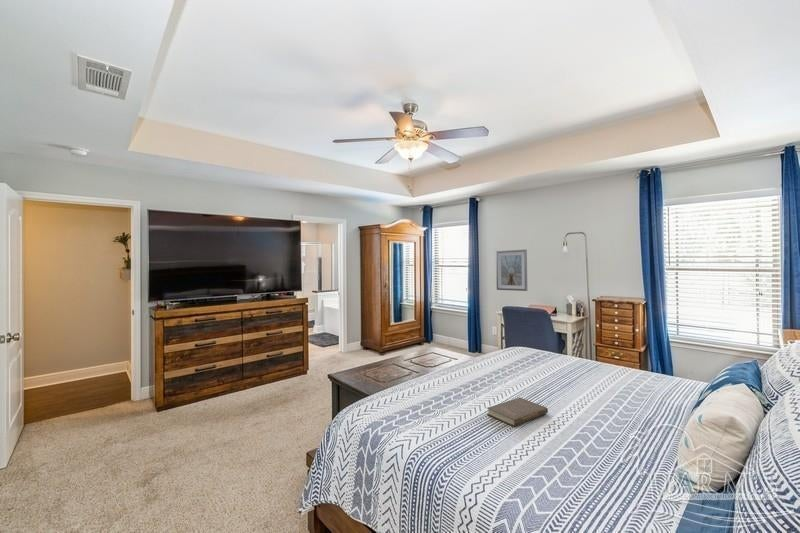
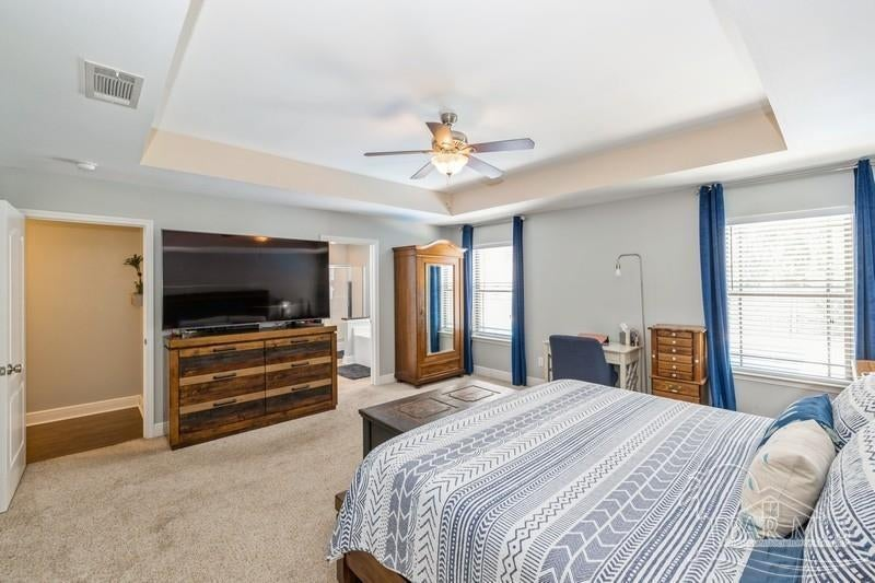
- picture frame (511, 270)
- book (517, 410)
